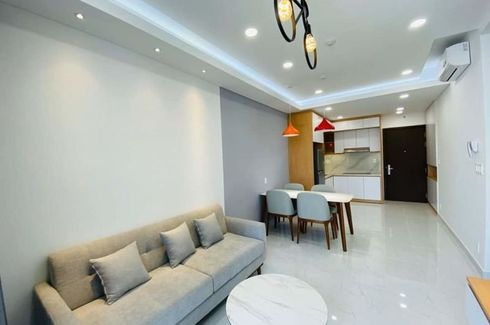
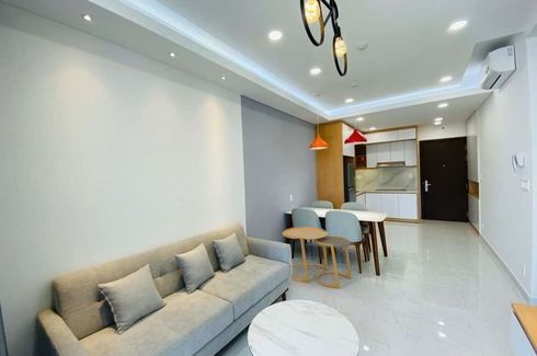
+ side table (323, 253)
